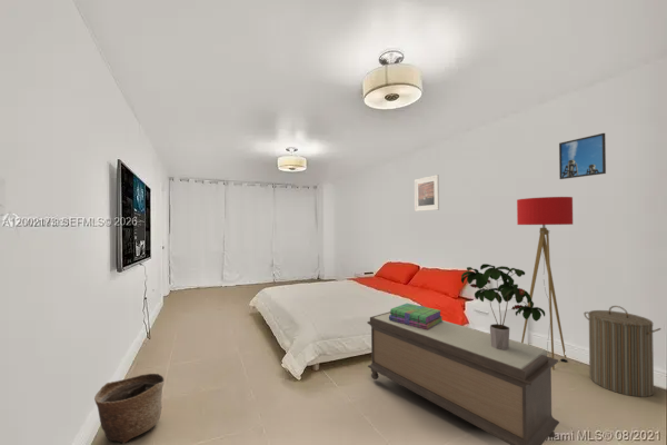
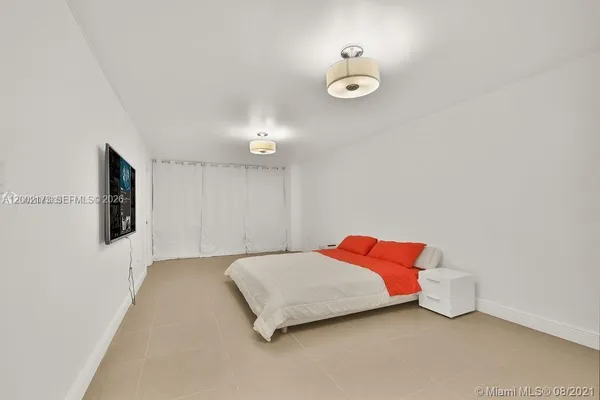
- stack of books (415, 315)
- bench (447, 366)
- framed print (426, 194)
- floor lamp (544, 281)
- basket (131, 404)
- potted plant (499, 306)
- laundry hamper (619, 345)
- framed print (580, 157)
